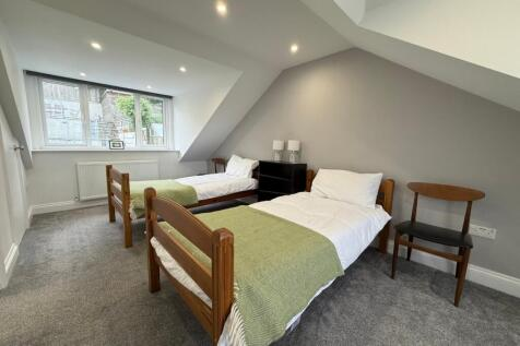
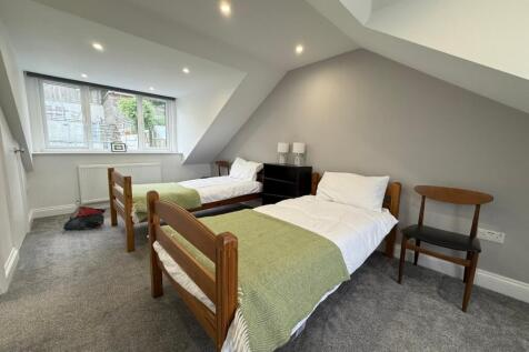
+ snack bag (84, 217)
